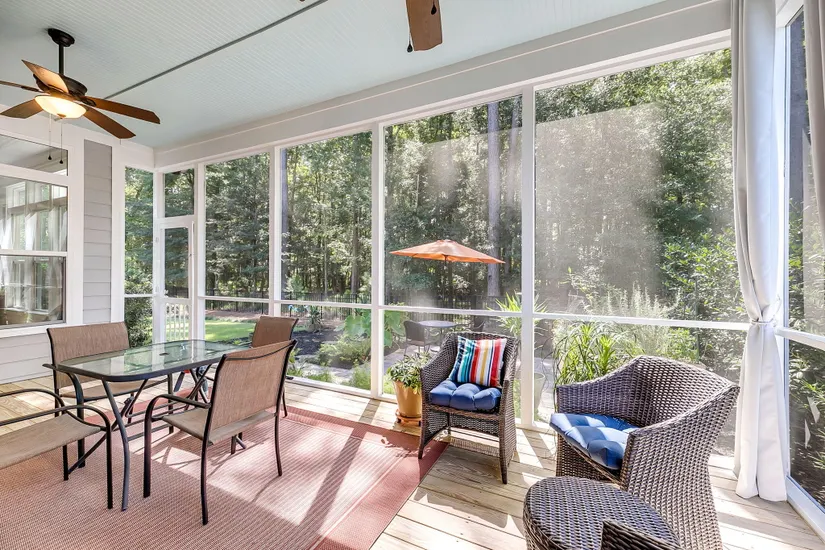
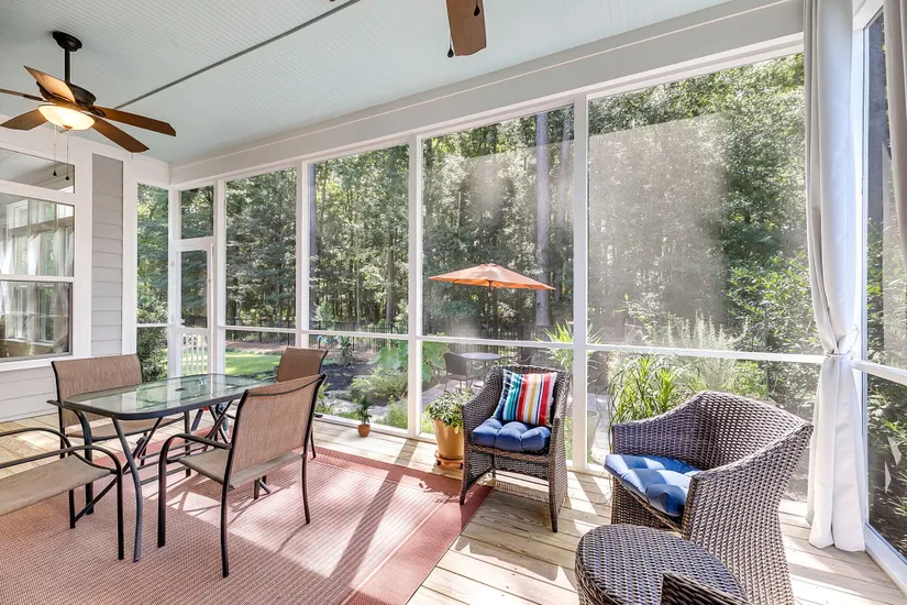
+ potted plant (365, 414)
